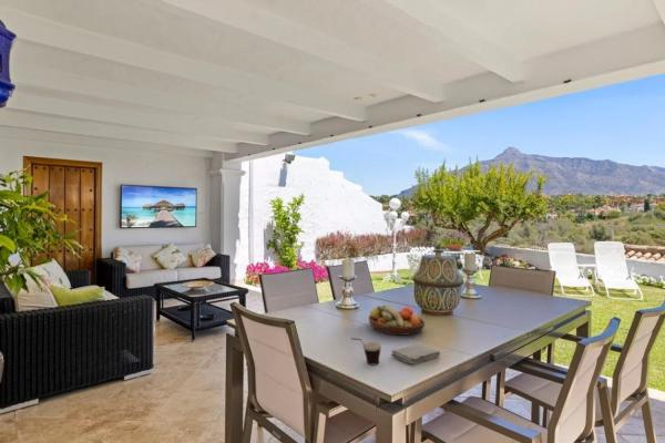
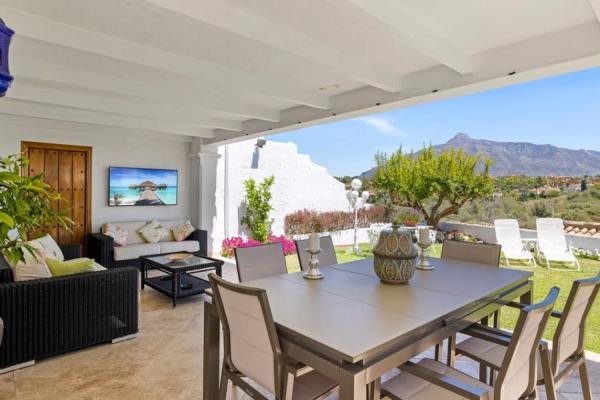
- cup (365, 350)
- fruit bowl (396, 317)
- washcloth (415, 352)
